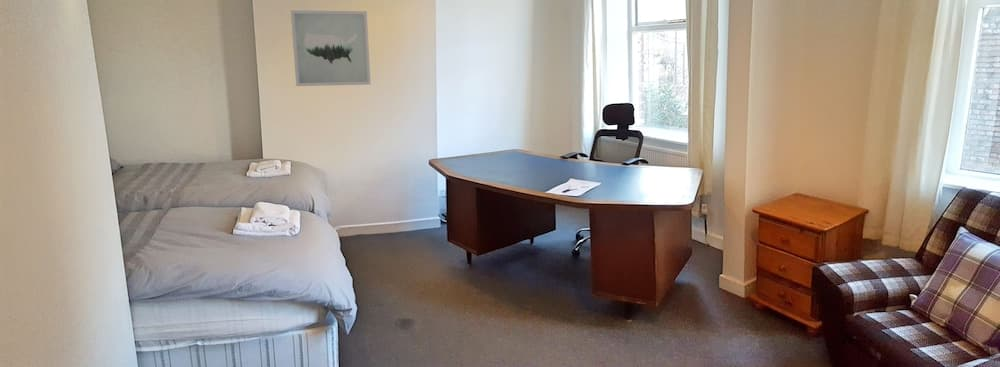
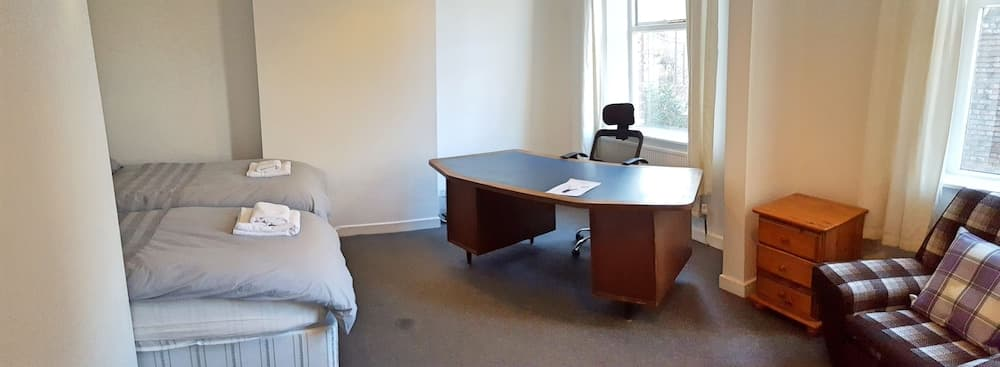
- wall art (331, 48)
